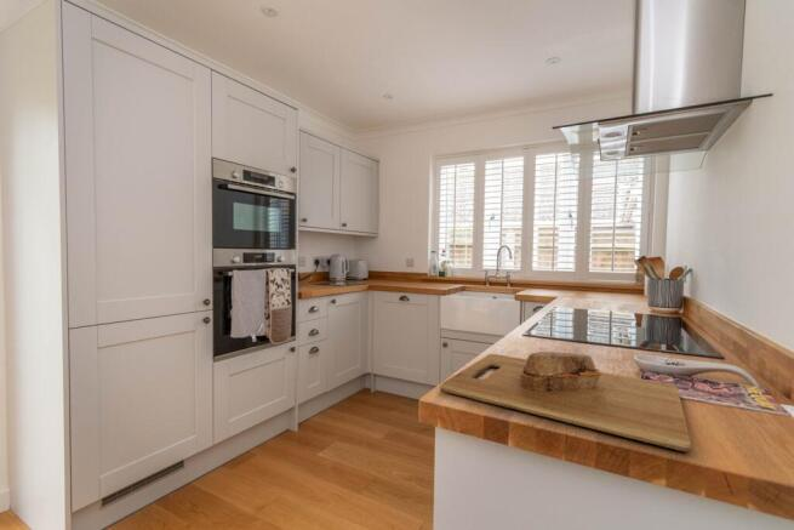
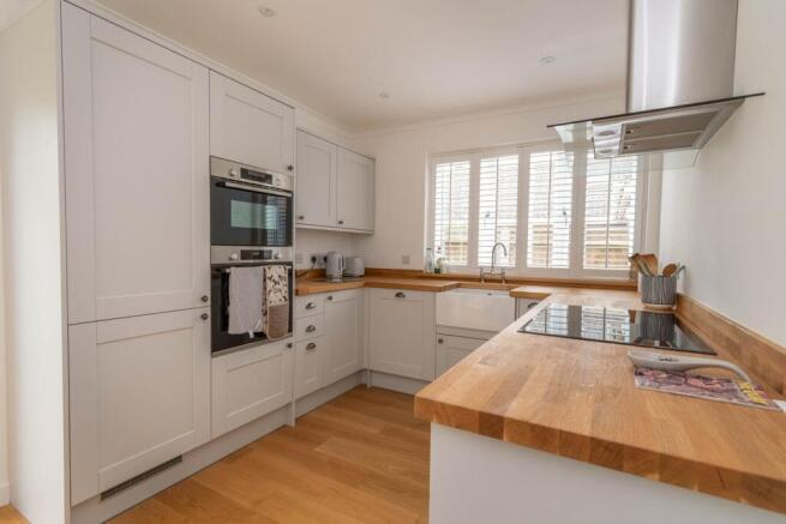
- cutting board (560, 371)
